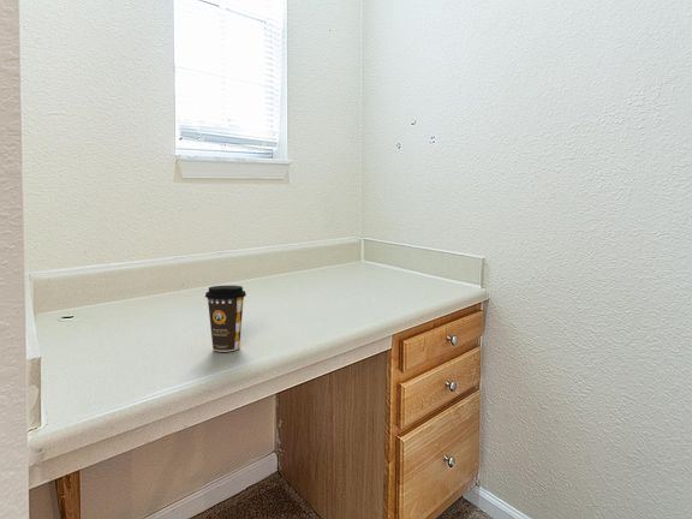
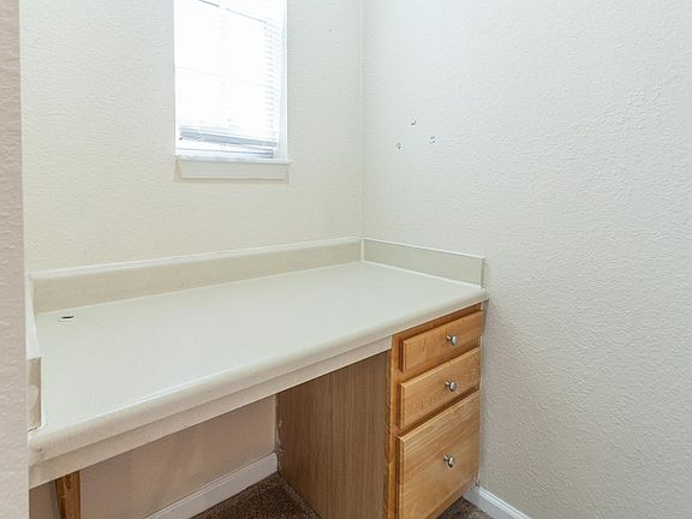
- coffee cup (226, 317)
